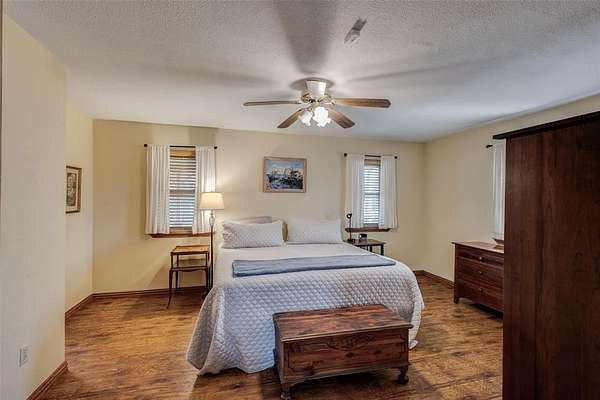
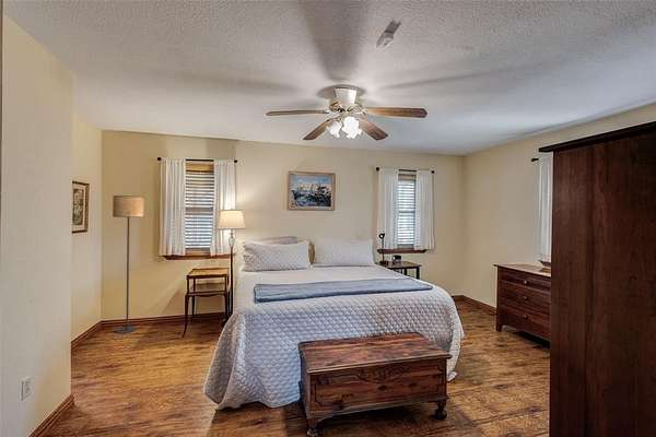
+ floor lamp (128, 263)
